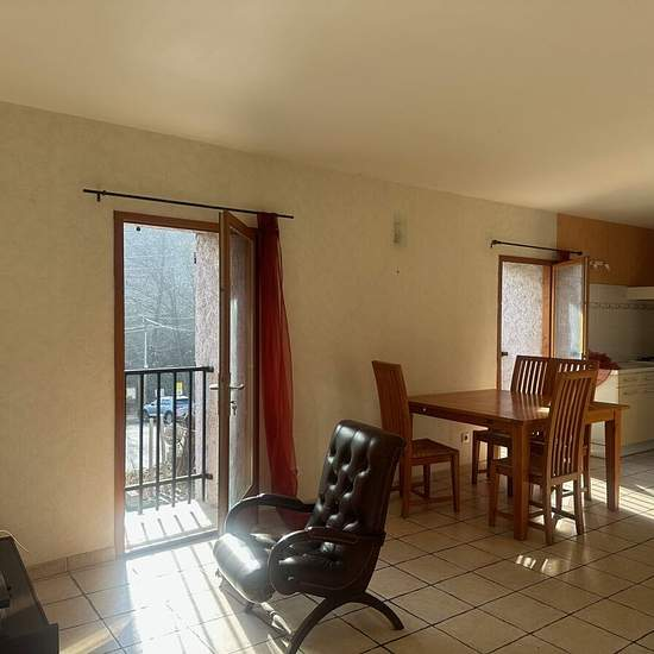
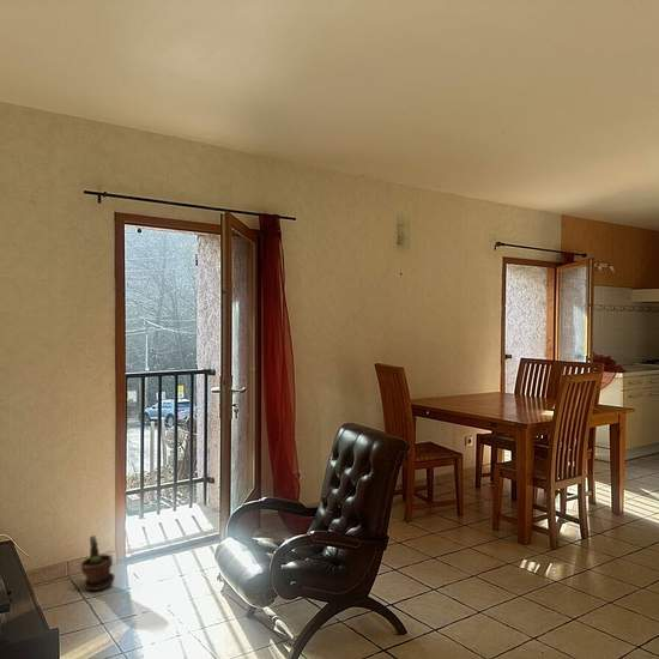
+ potted plant (97, 562)
